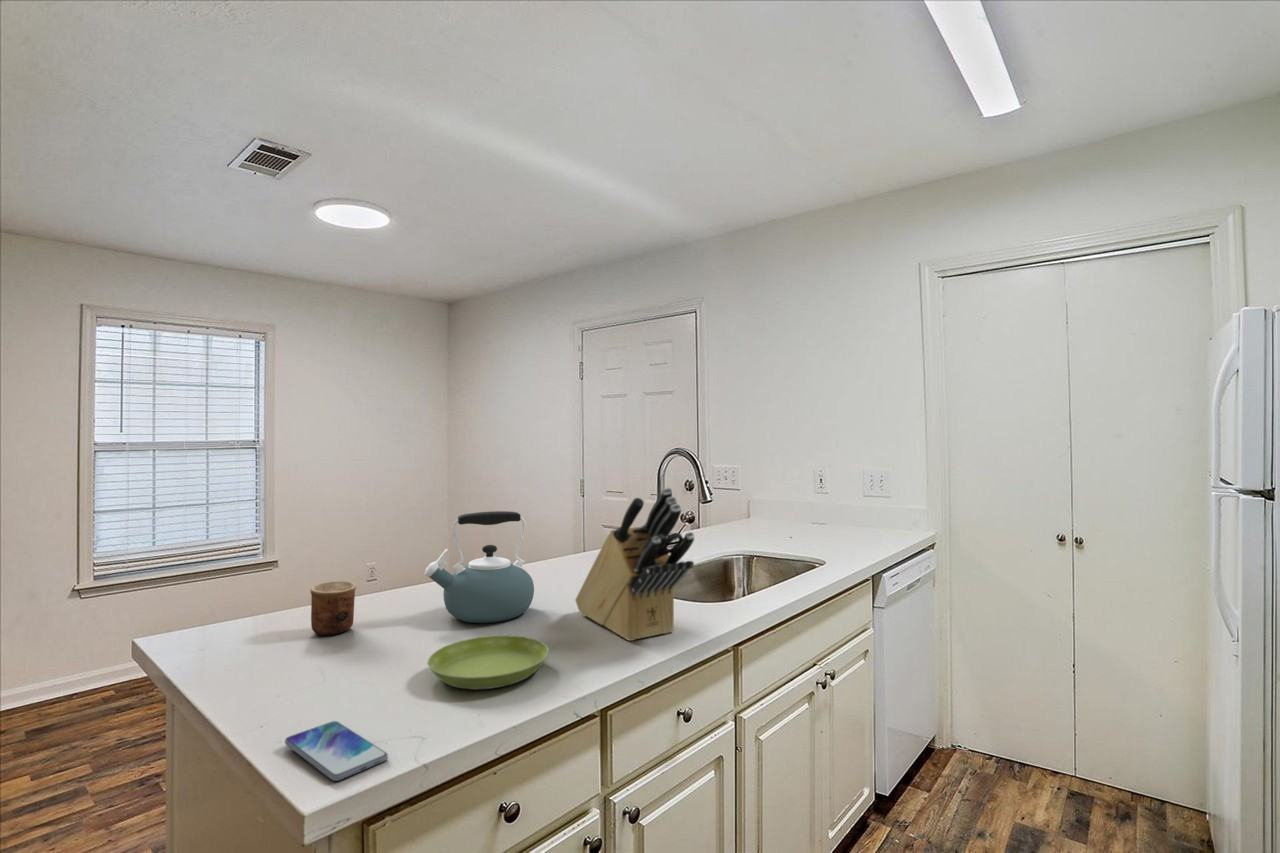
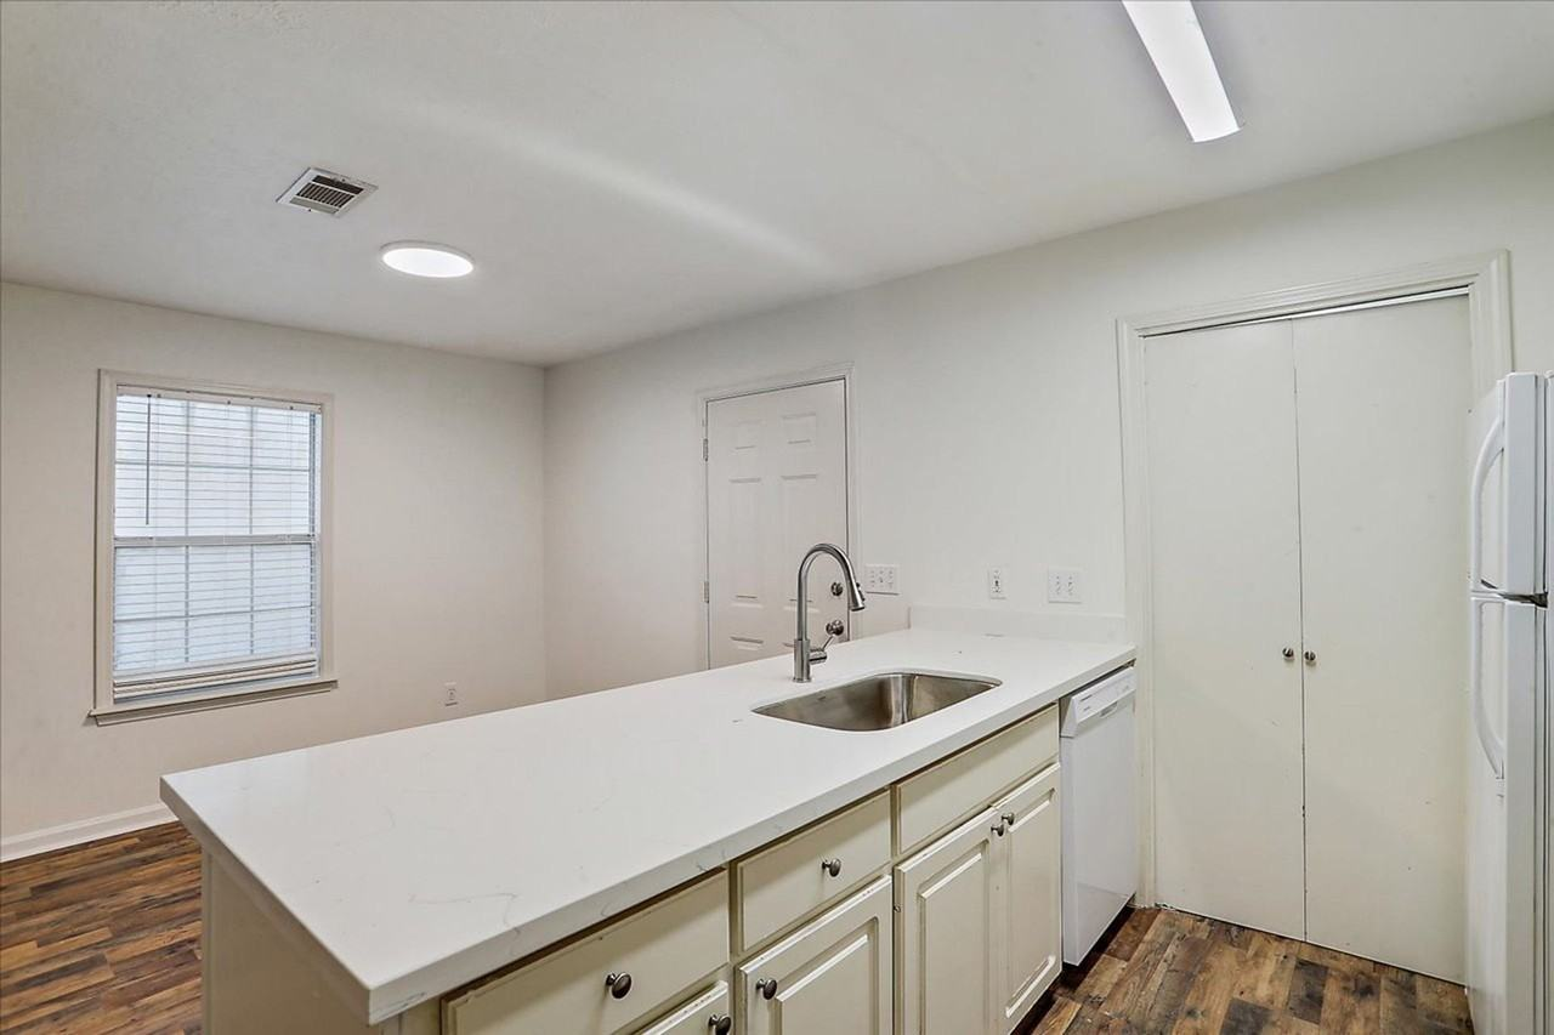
- smartphone (335, 748)
- saucer (489, 662)
- cup (333, 608)
- kettle (480, 563)
- knife block (631, 556)
